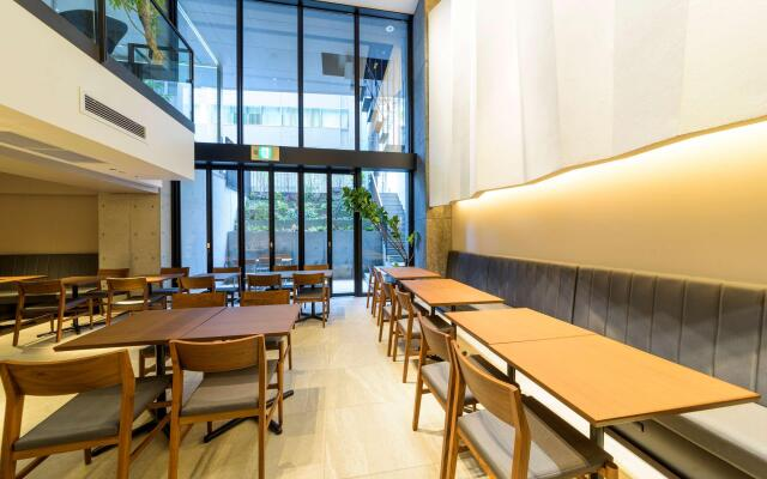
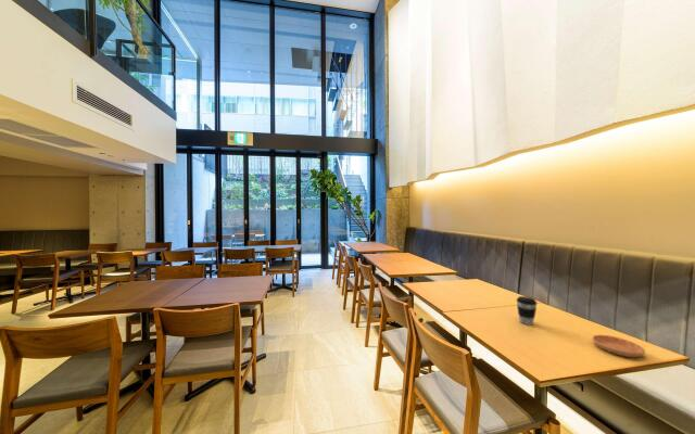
+ coffee cup (526, 310)
+ saucer (617, 346)
